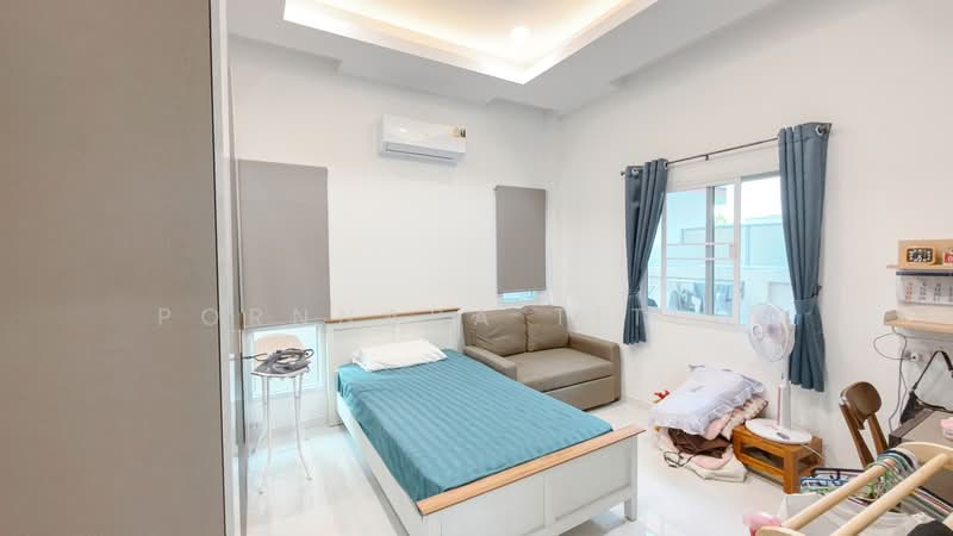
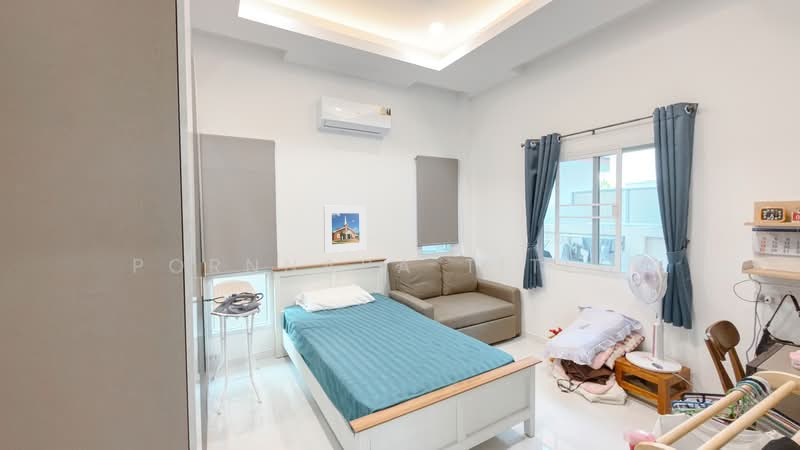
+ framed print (345, 228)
